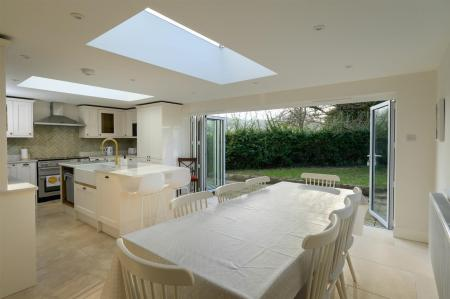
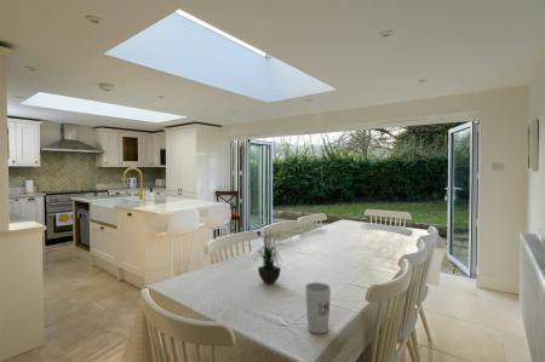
+ potted plant (268, 248)
+ cup (317, 308)
